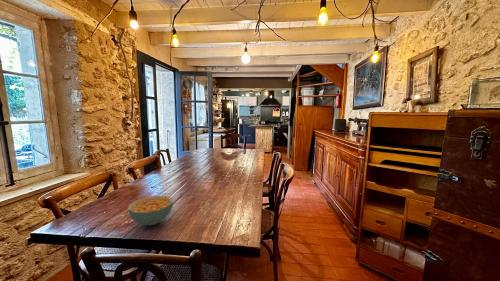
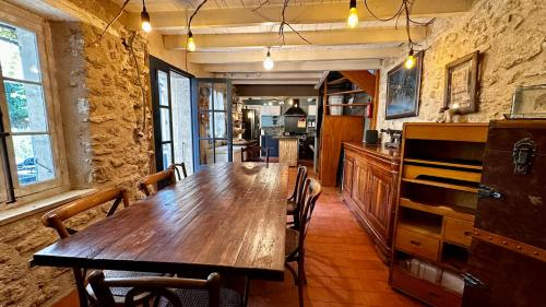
- cereal bowl (151, 212)
